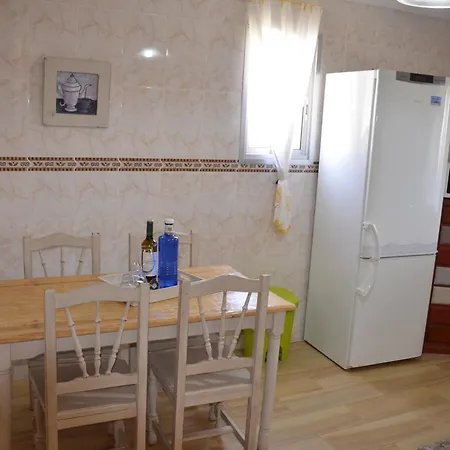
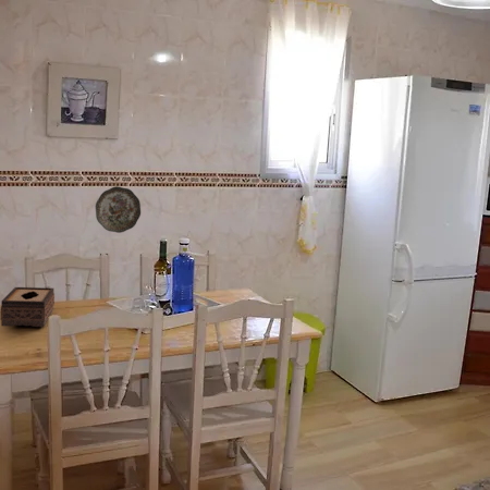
+ decorative plate (118, 209)
+ tissue box (28, 306)
